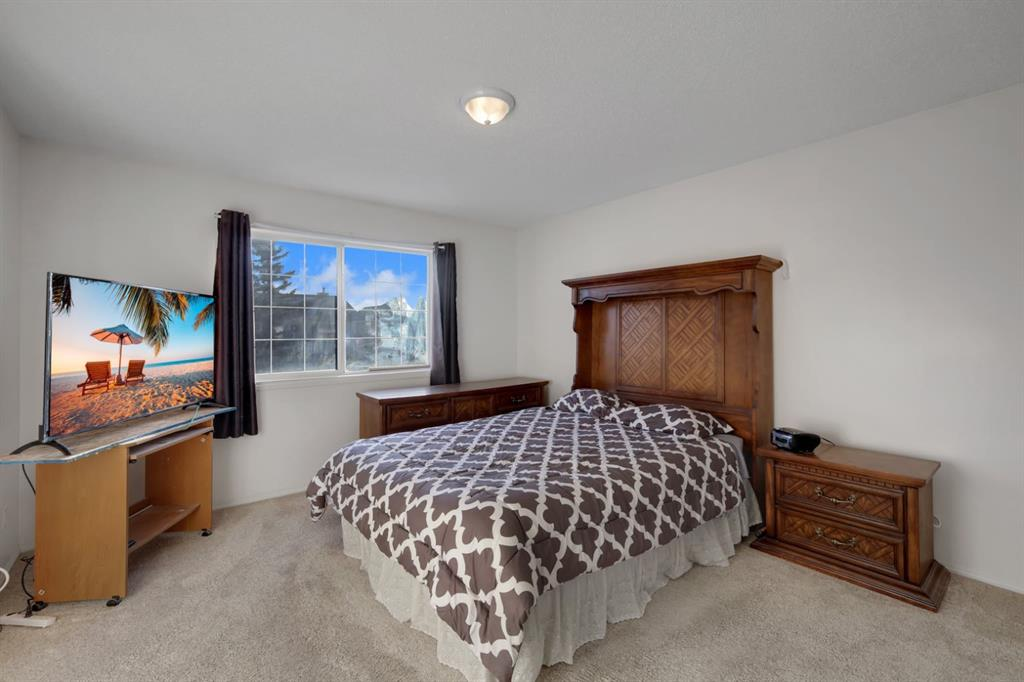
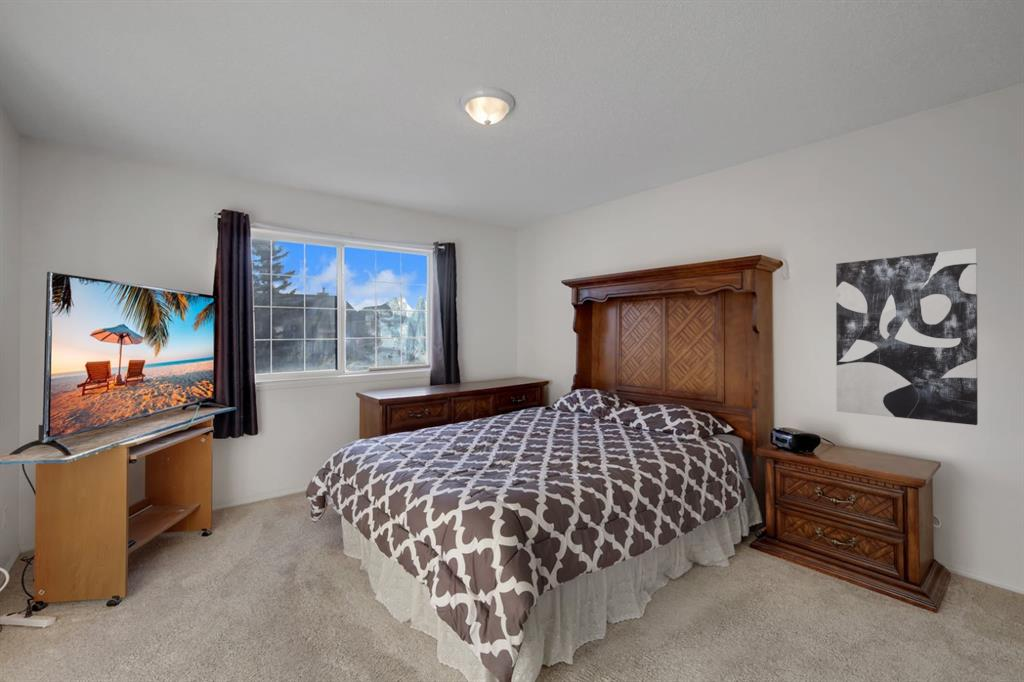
+ wall art (900, 337)
